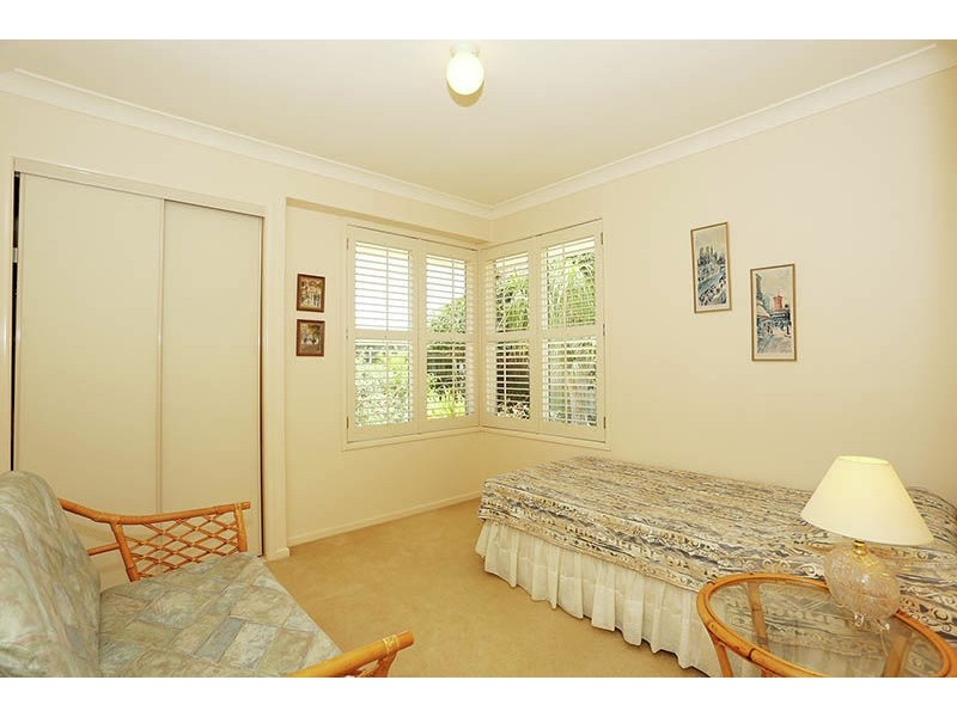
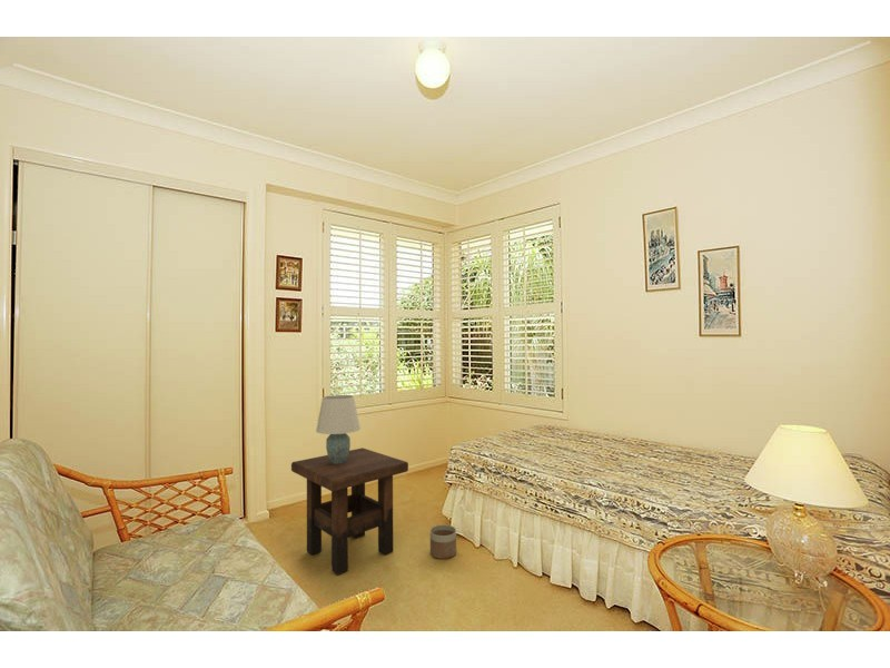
+ planter (443, 541)
+ side table (349, 507)
+ table lamp (338, 429)
